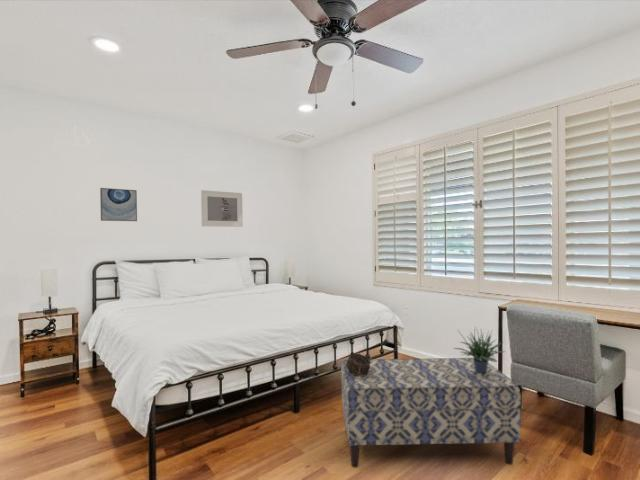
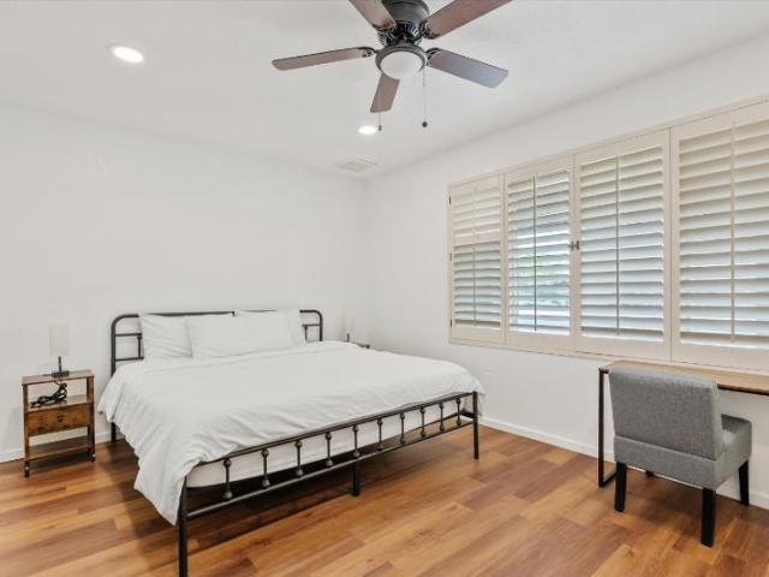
- decorative box (358, 362)
- wall art (119, 205)
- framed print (222, 209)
- bench (422, 408)
- potted plant (477, 346)
